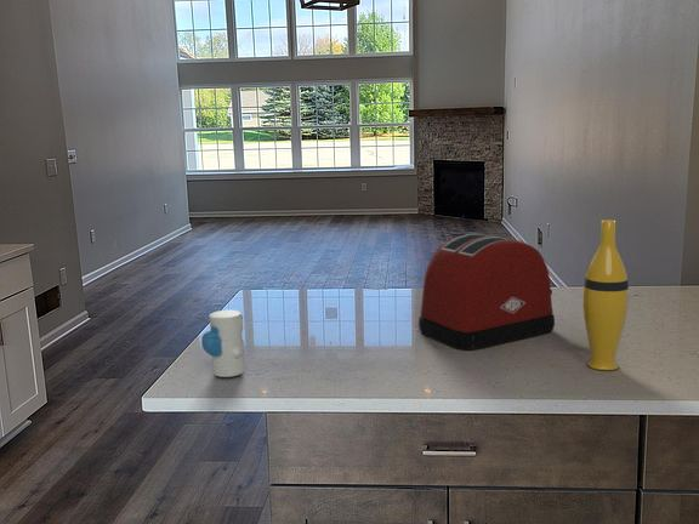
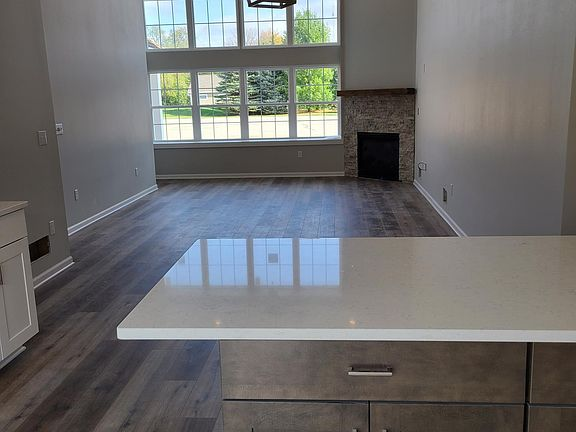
- toy (221, 344)
- vase (604, 294)
- toaster (485, 284)
